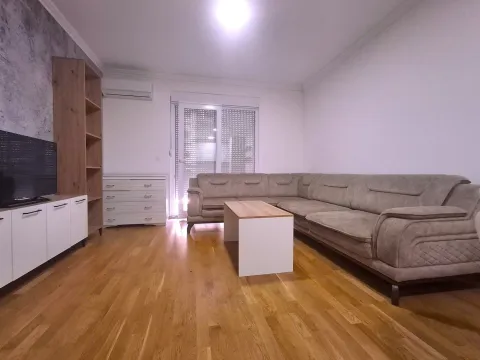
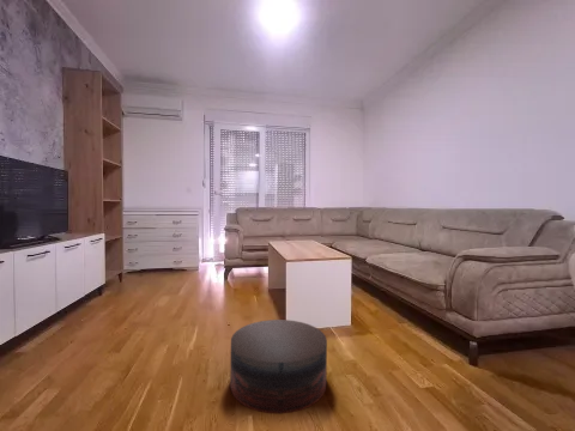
+ stool (278, 359)
